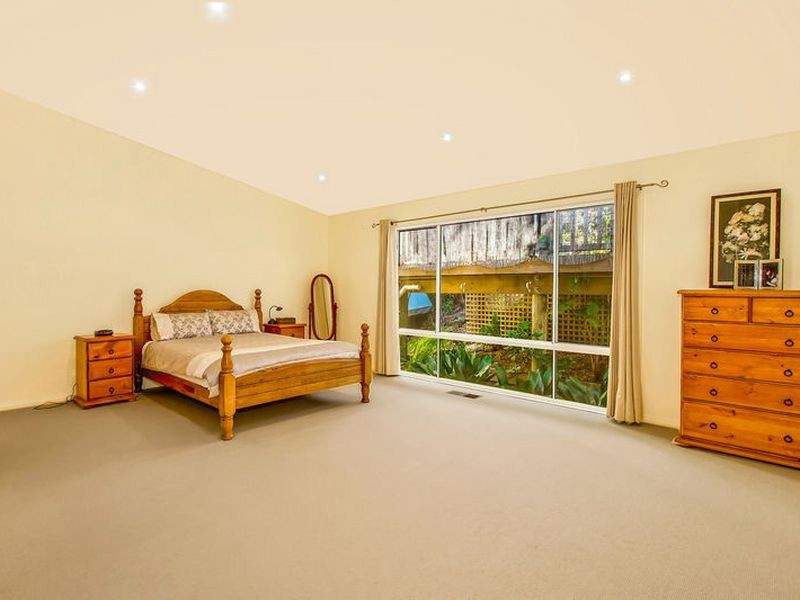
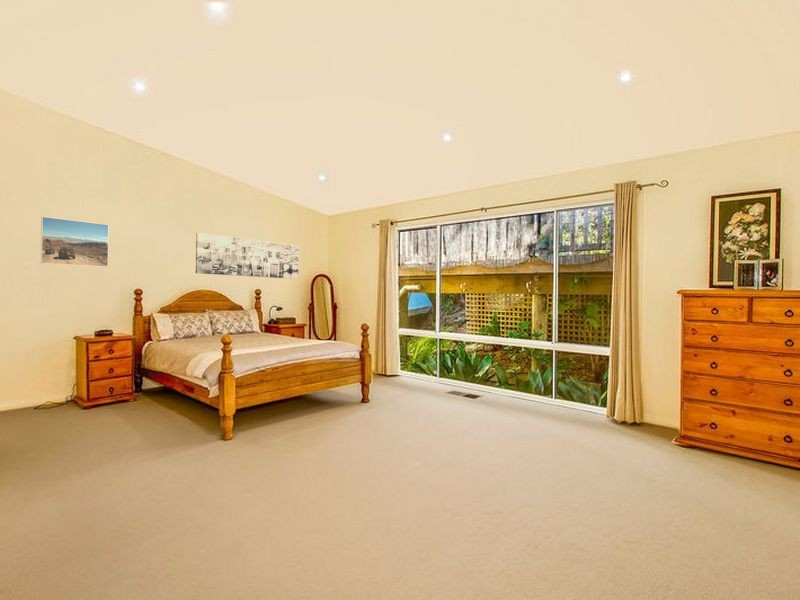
+ wall art (251, 258)
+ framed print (76, 243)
